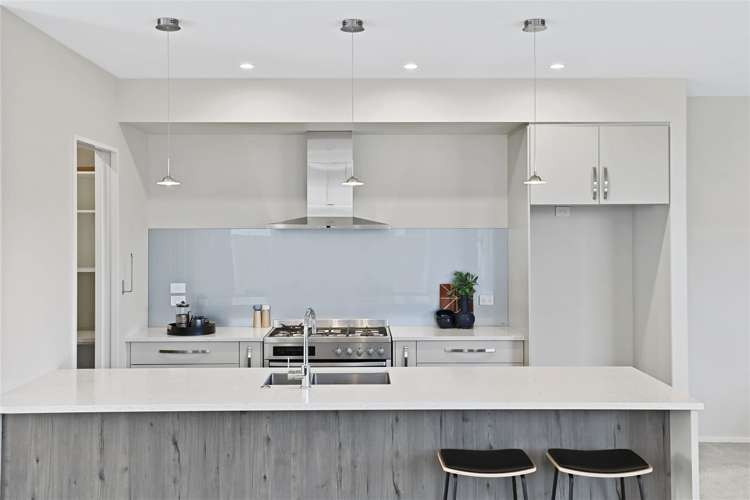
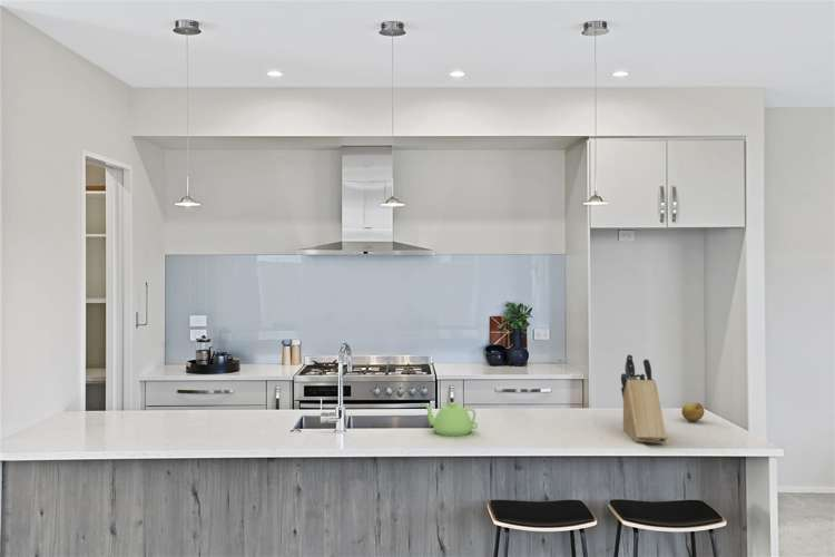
+ knife block (641, 395)
+ teapot (450, 417)
+ fruit (692, 411)
